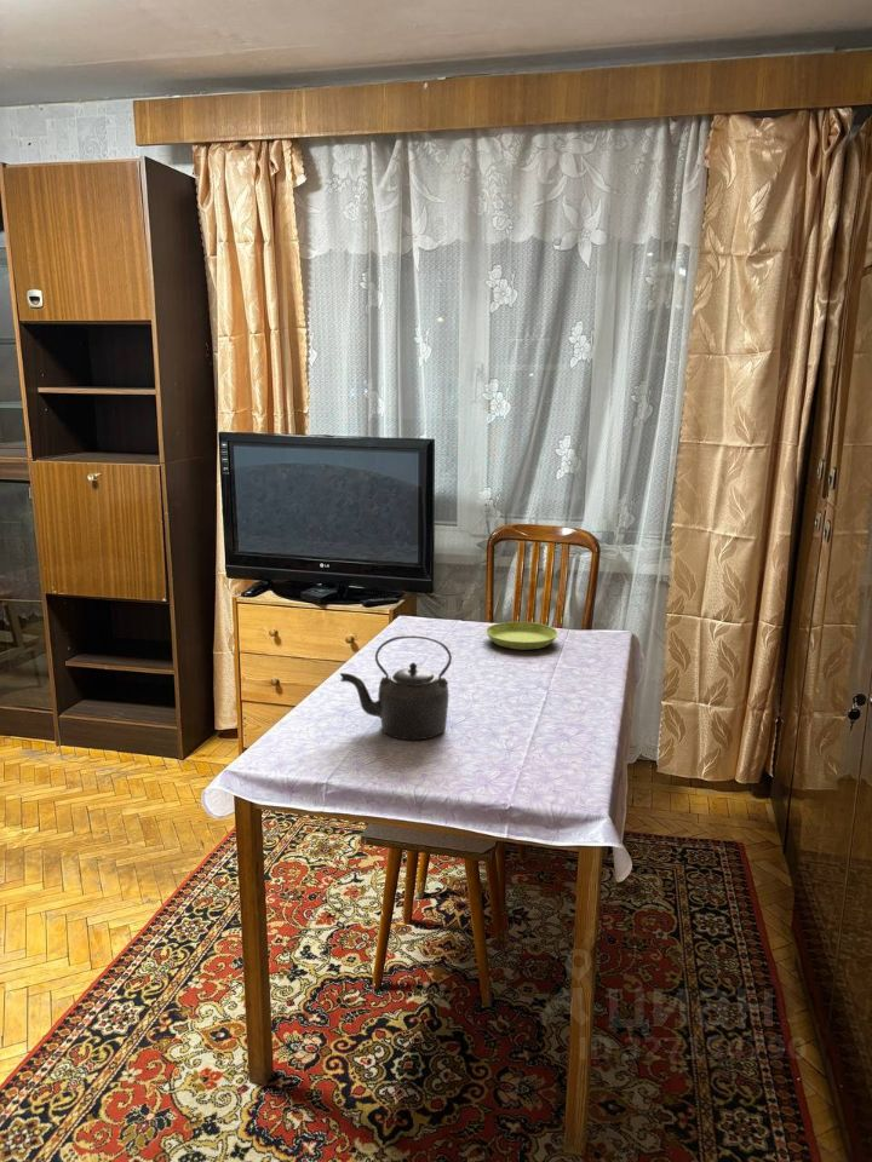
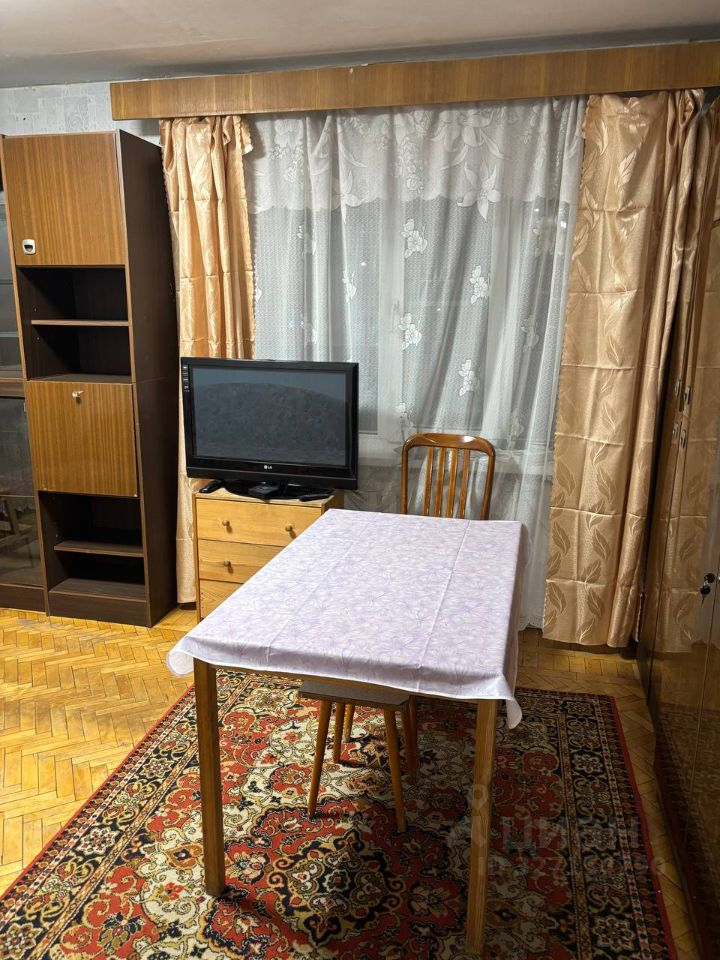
- kettle (395, 681)
- saucer (521, 635)
